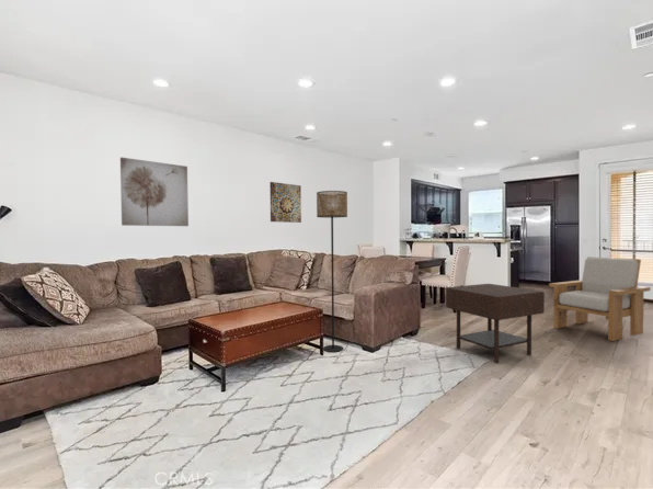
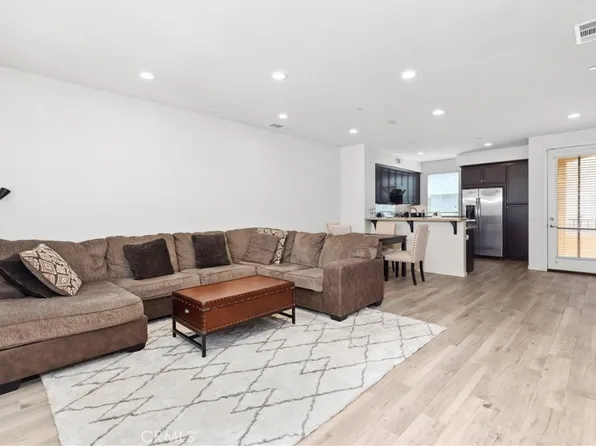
- wall art (156, 194)
- floor lamp (332, 271)
- armchair (597, 294)
- side table (493, 319)
- wall art (286, 203)
